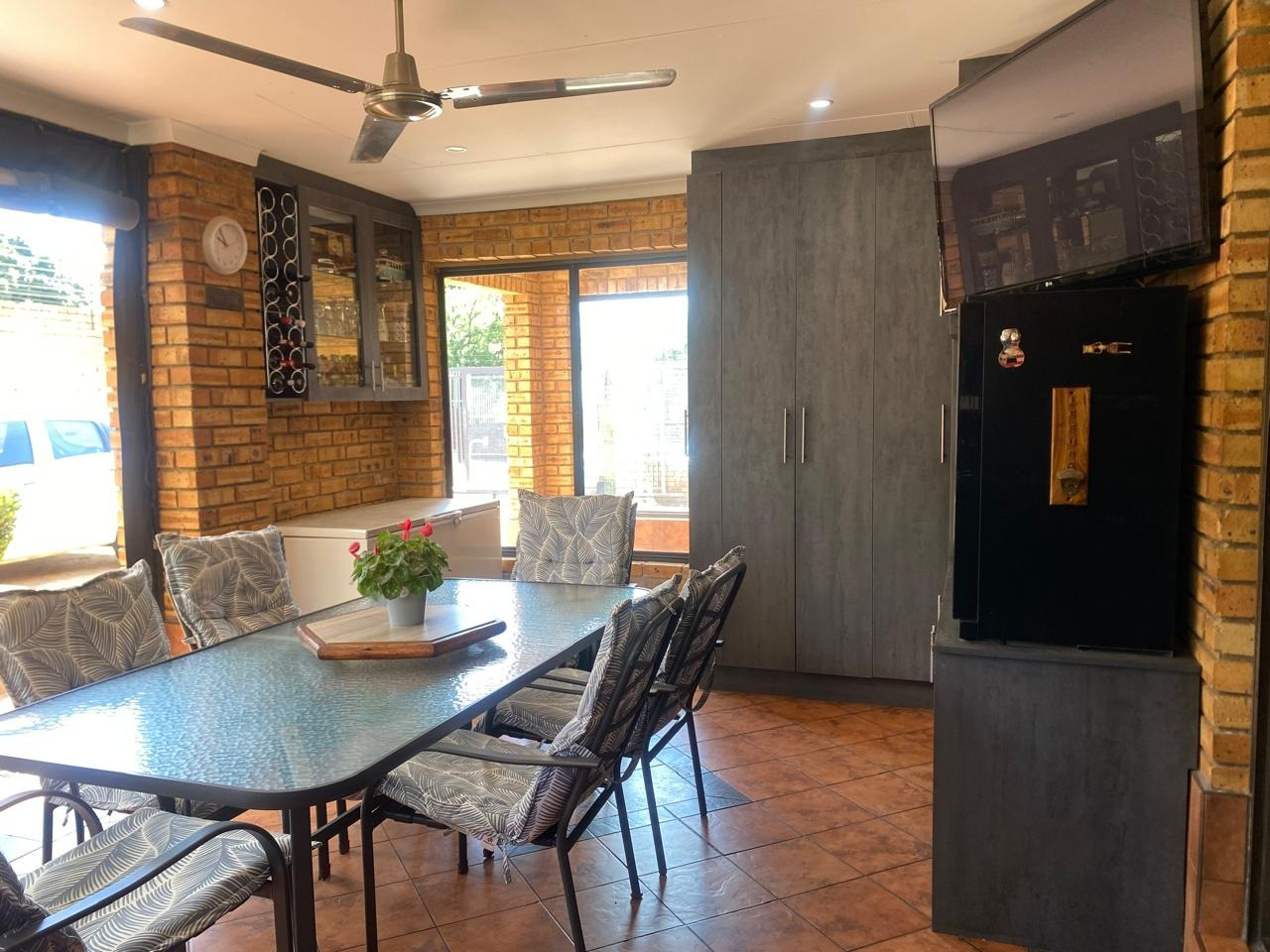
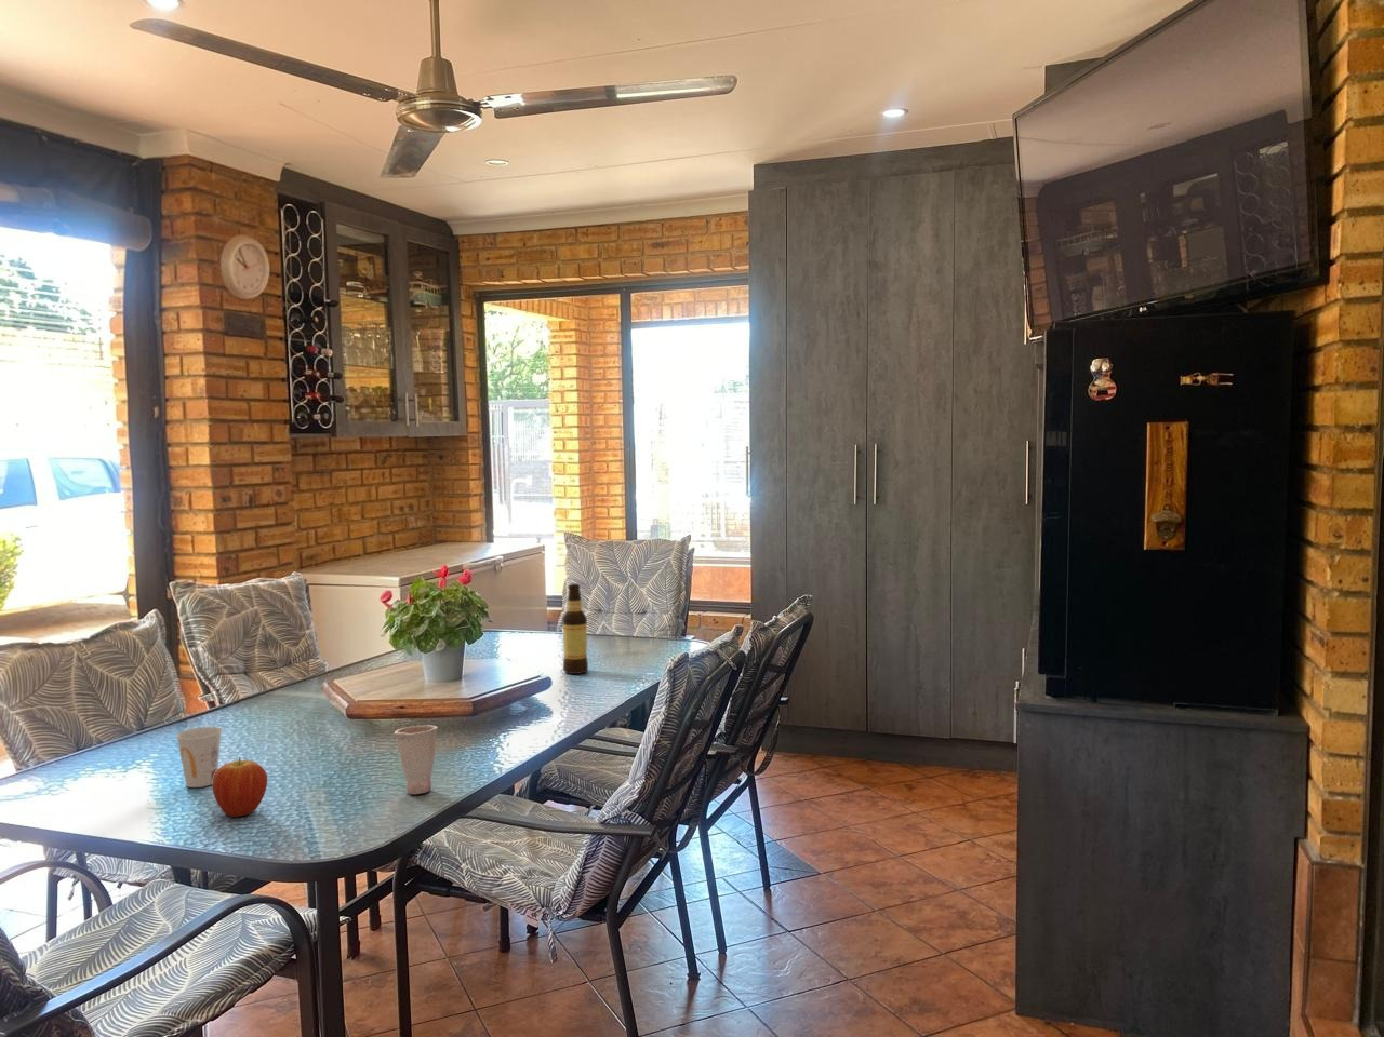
+ bottle (574, 627)
+ cup (416, 758)
+ fruit (239, 784)
+ cup (201, 757)
